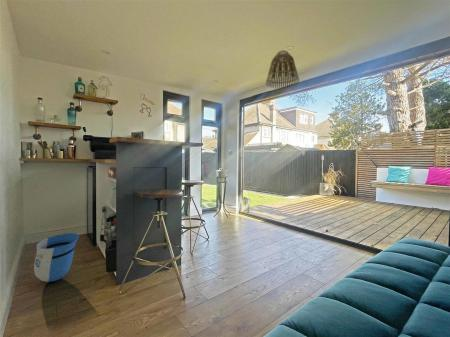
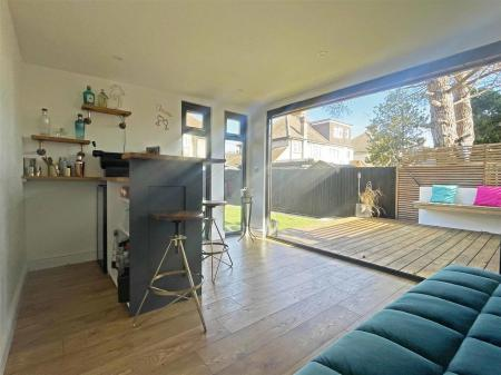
- lamp shade (281, 67)
- sun visor (57, 258)
